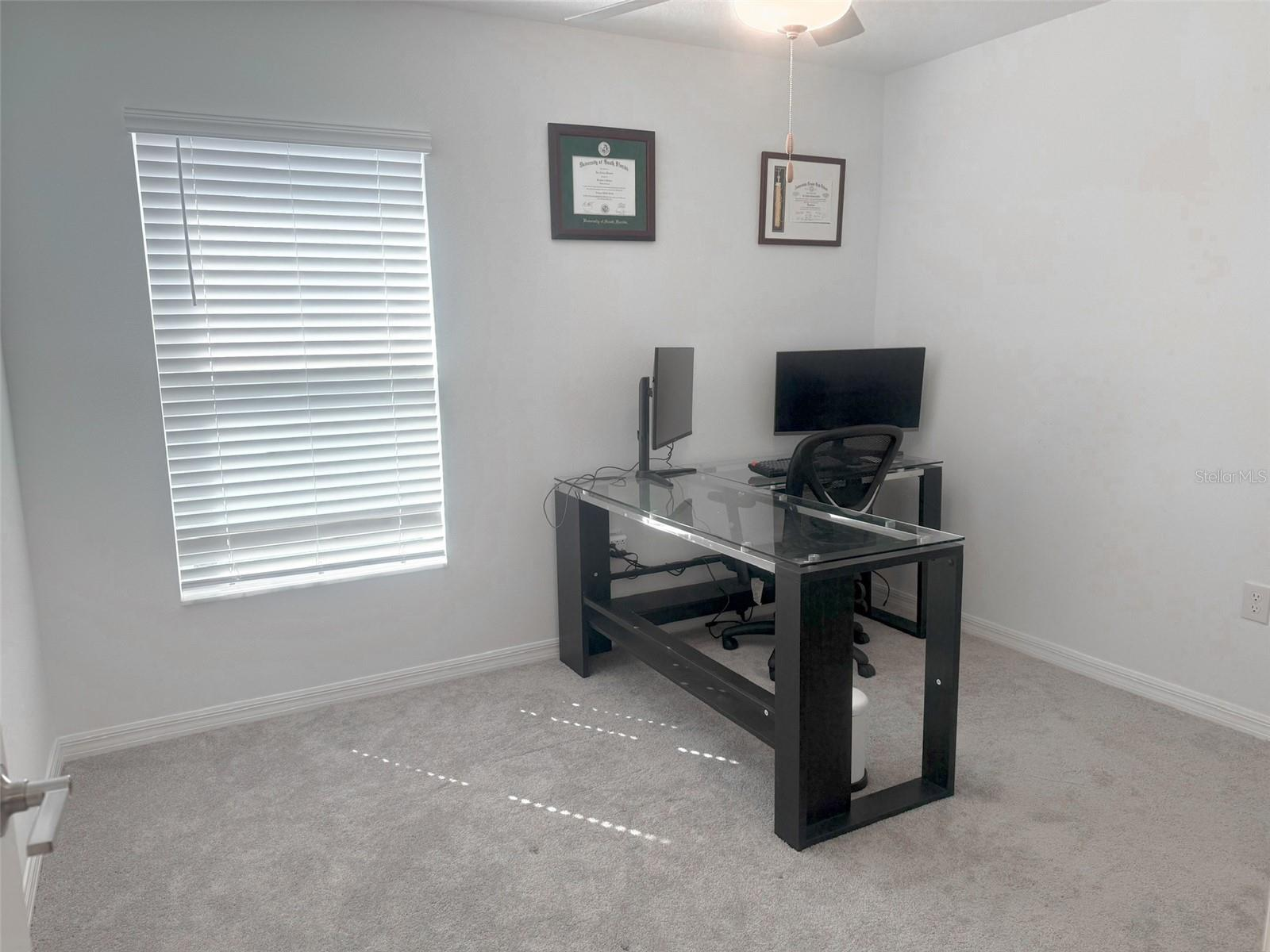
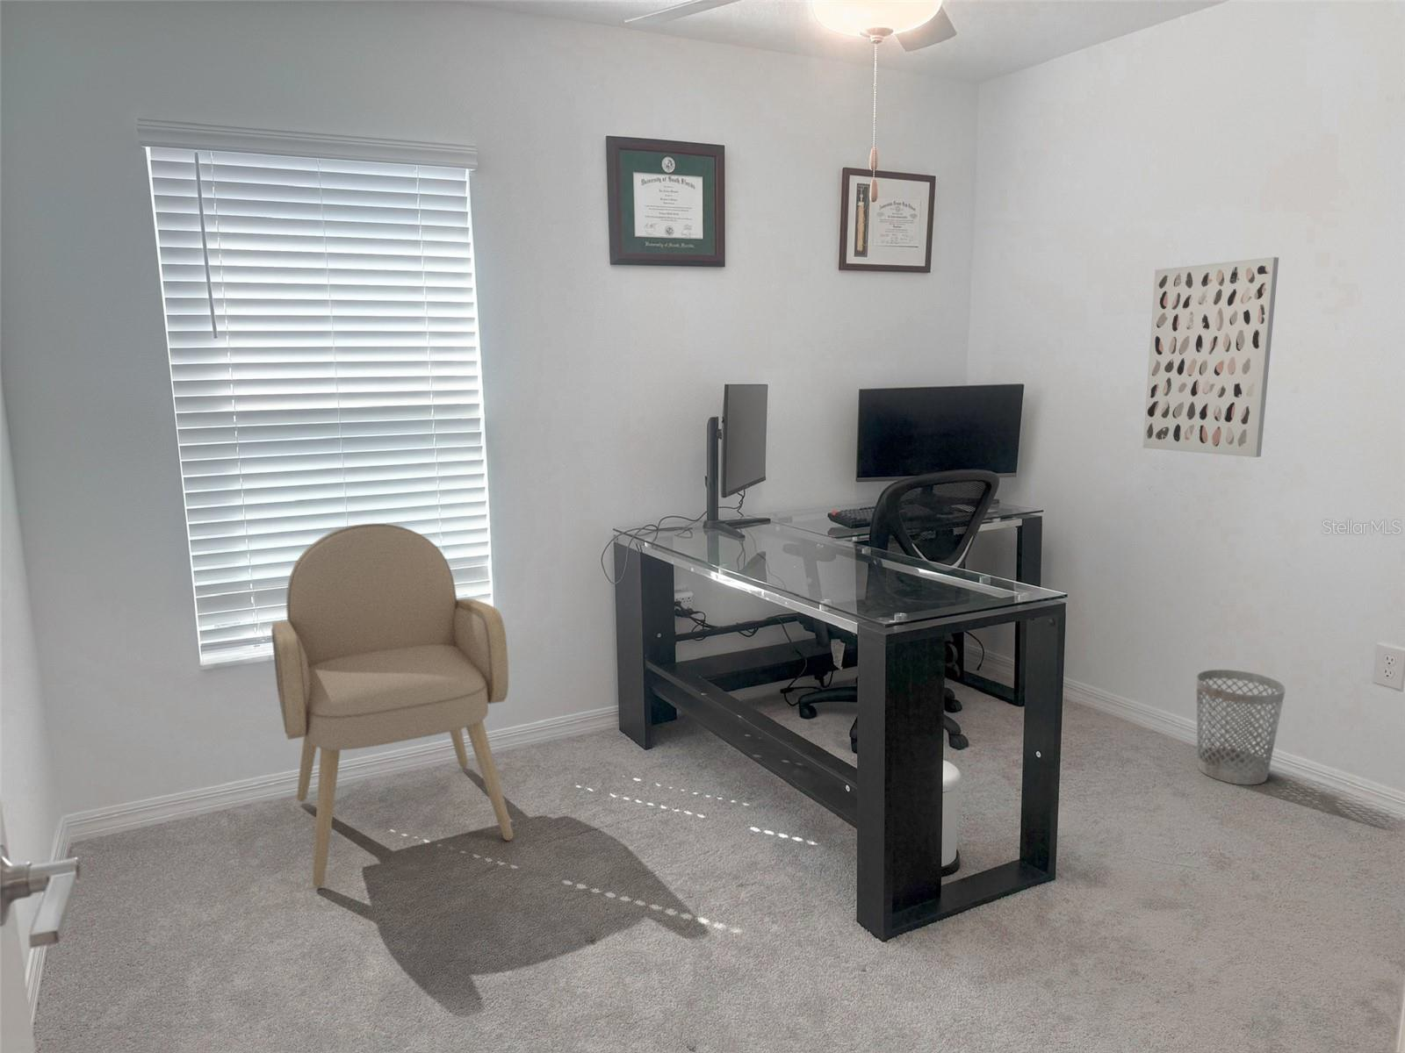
+ wastebasket (1236, 728)
+ armchair (389, 679)
+ wall art (1206, 358)
